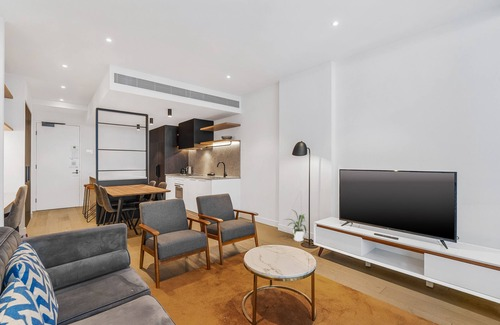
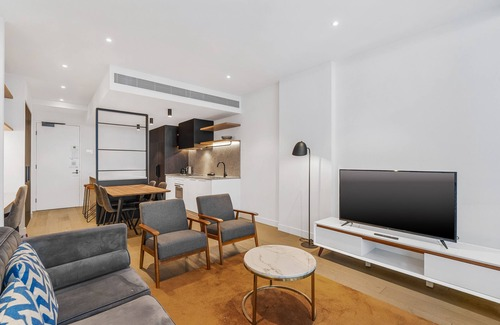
- house plant (297, 225)
